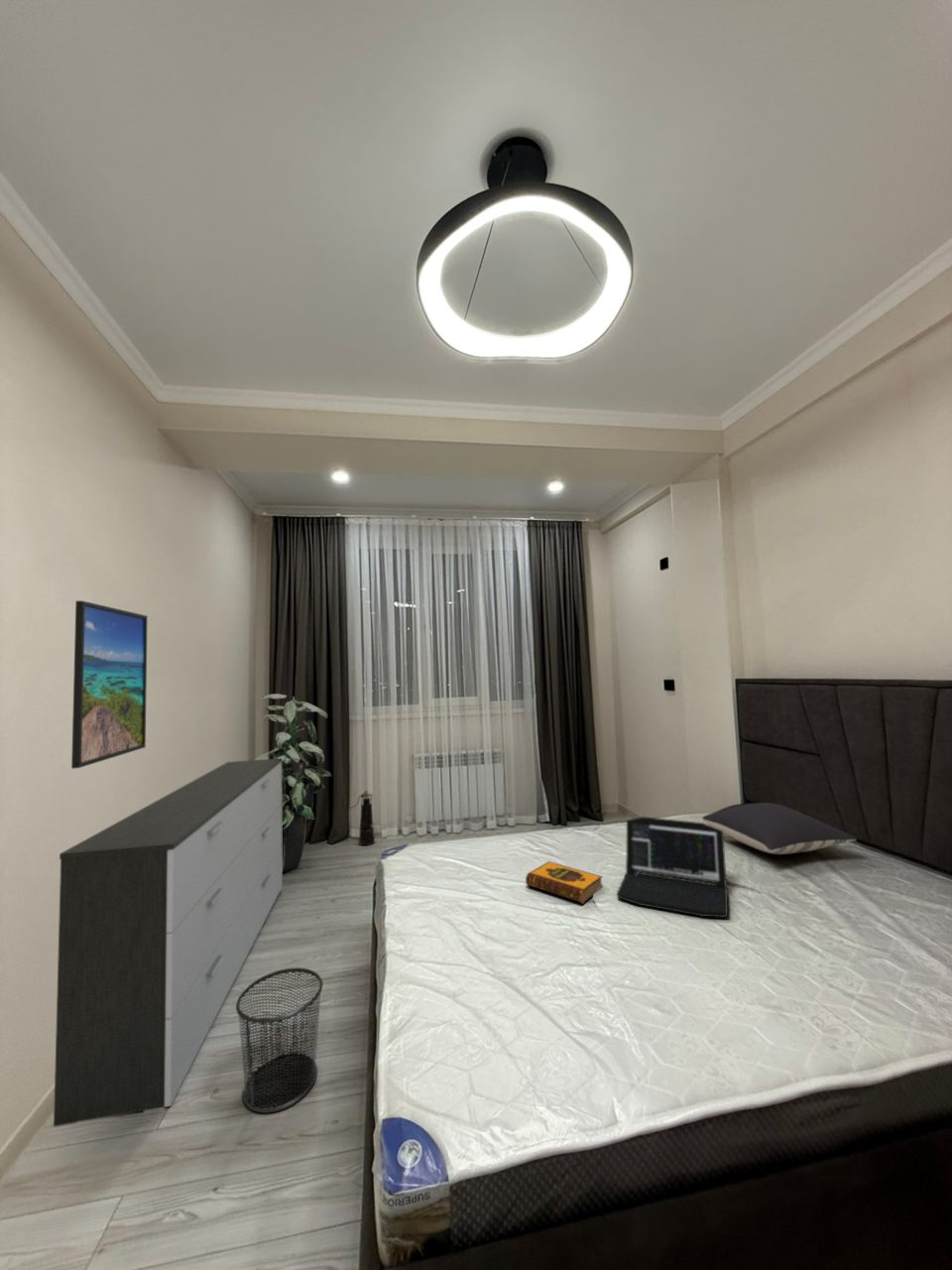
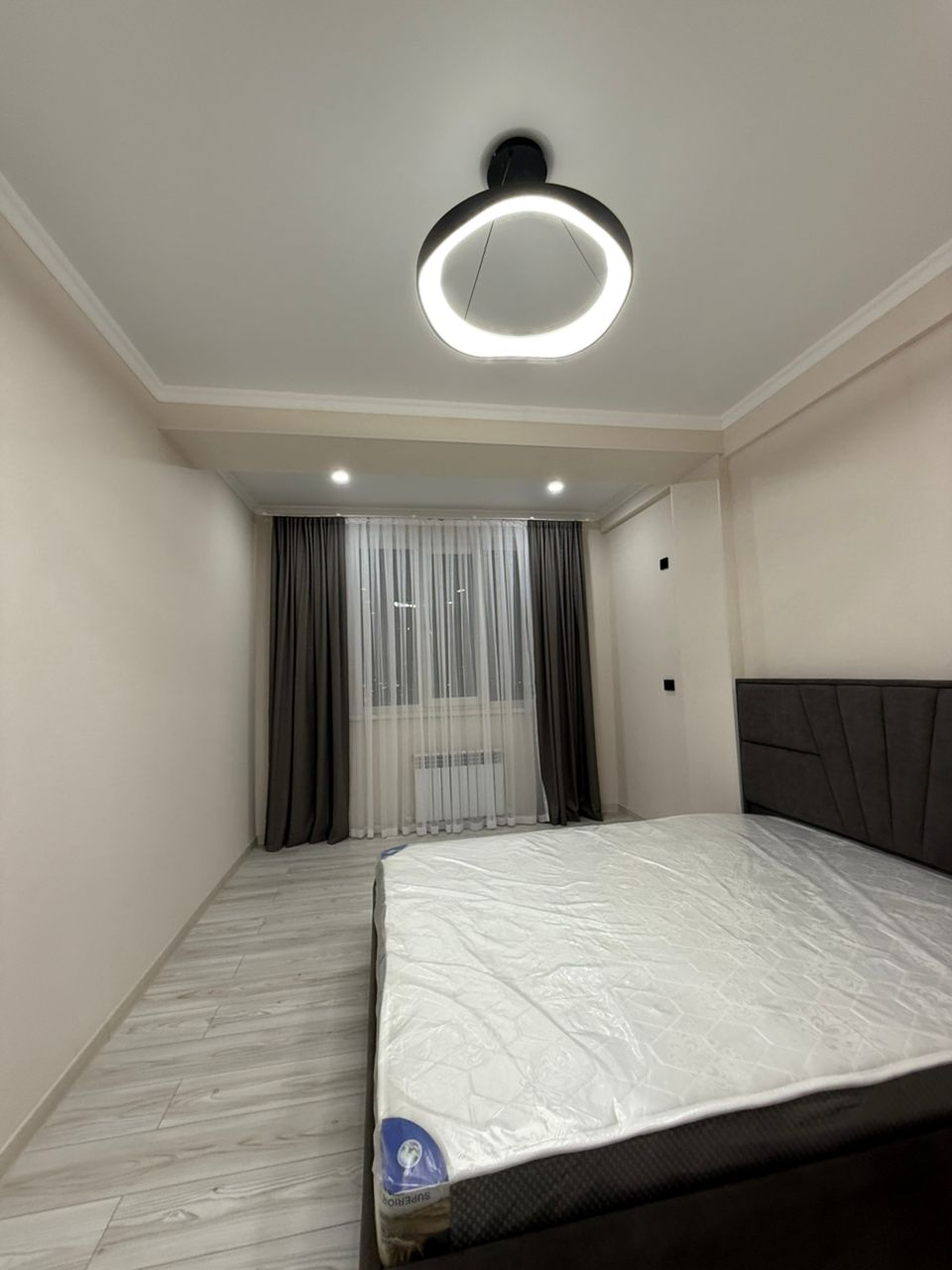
- waste bin (281, 1036)
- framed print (114, 682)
- indoor plant (284, 778)
- hardback book (563, 881)
- laptop (670, 862)
- dresser (210, 877)
- lantern (360, 819)
- pillow (774, 827)
